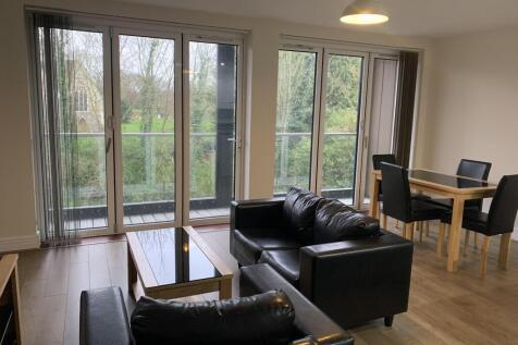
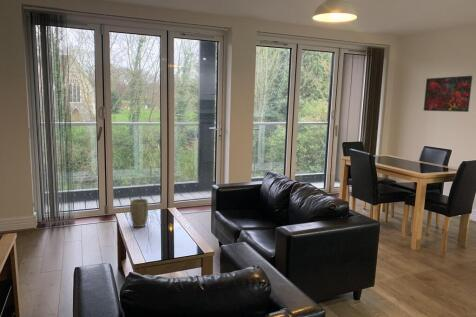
+ plant pot (139, 213)
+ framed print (446, 94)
